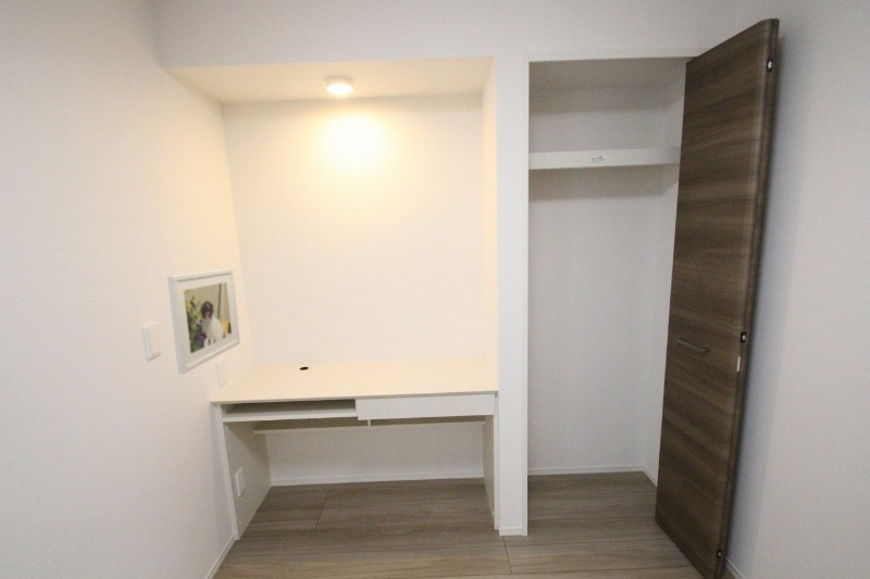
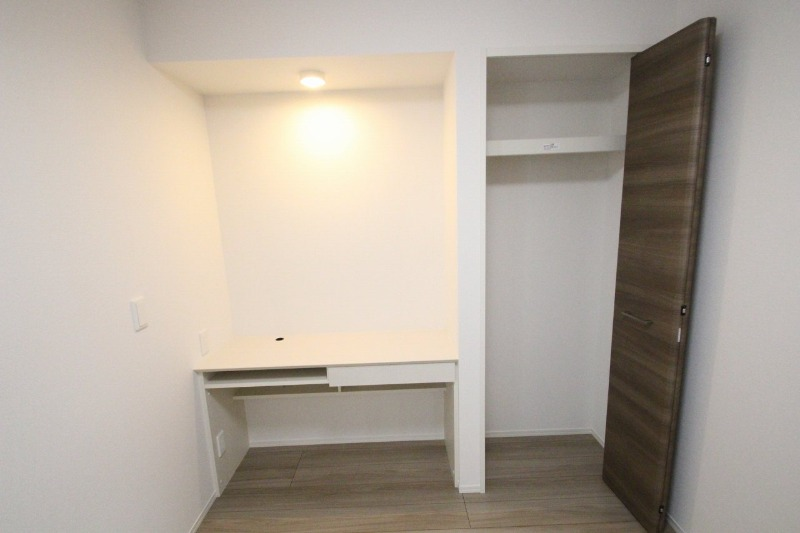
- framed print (209, 314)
